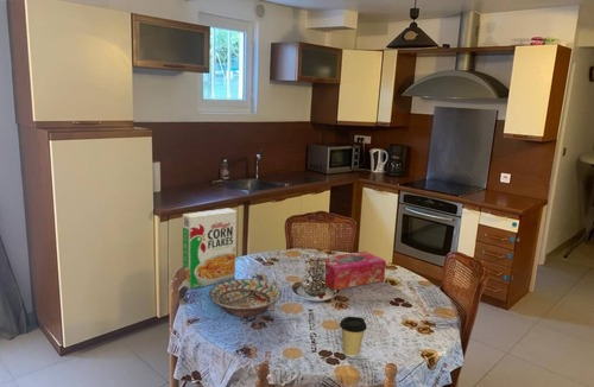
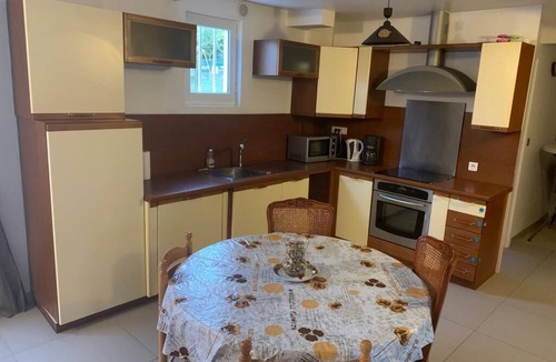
- cereal box (209, 247)
- coffee cup (352, 336)
- decorative bowl (245, 300)
- tissue box (350, 269)
